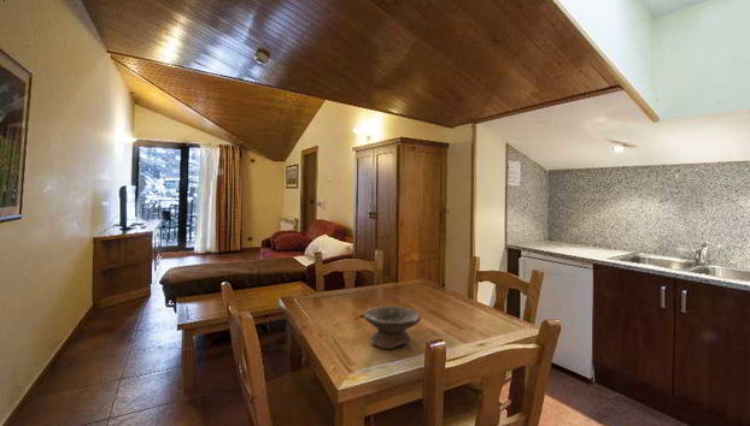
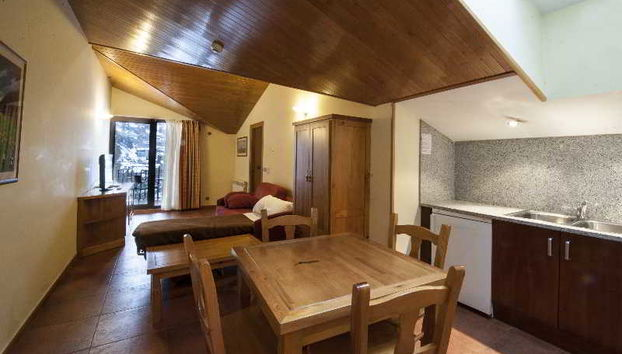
- bowl (391, 326)
